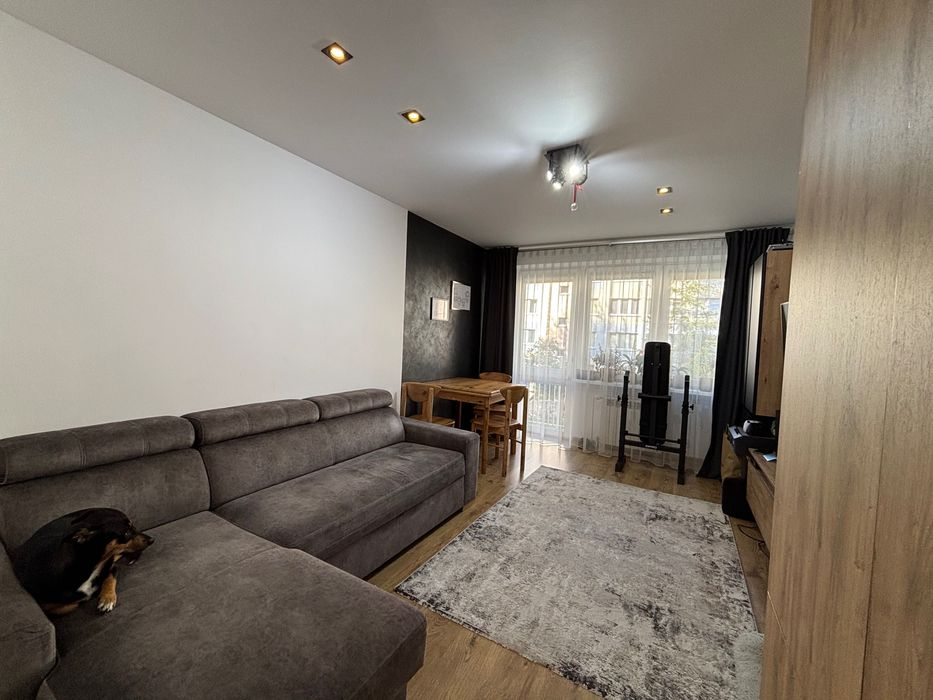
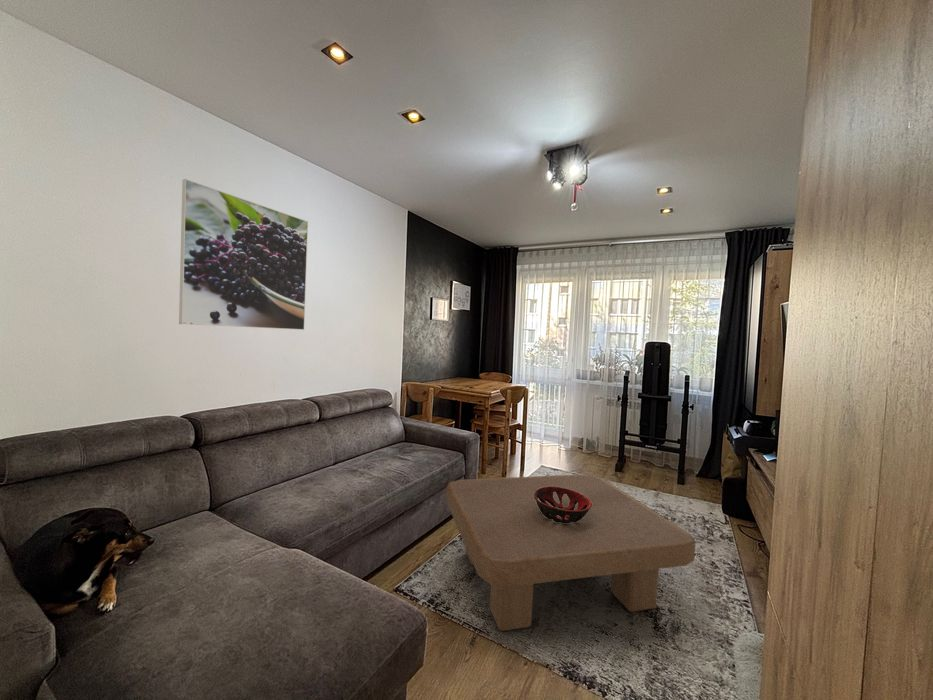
+ decorative bowl (561, 506)
+ coffee table (553, 542)
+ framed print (252, 265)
